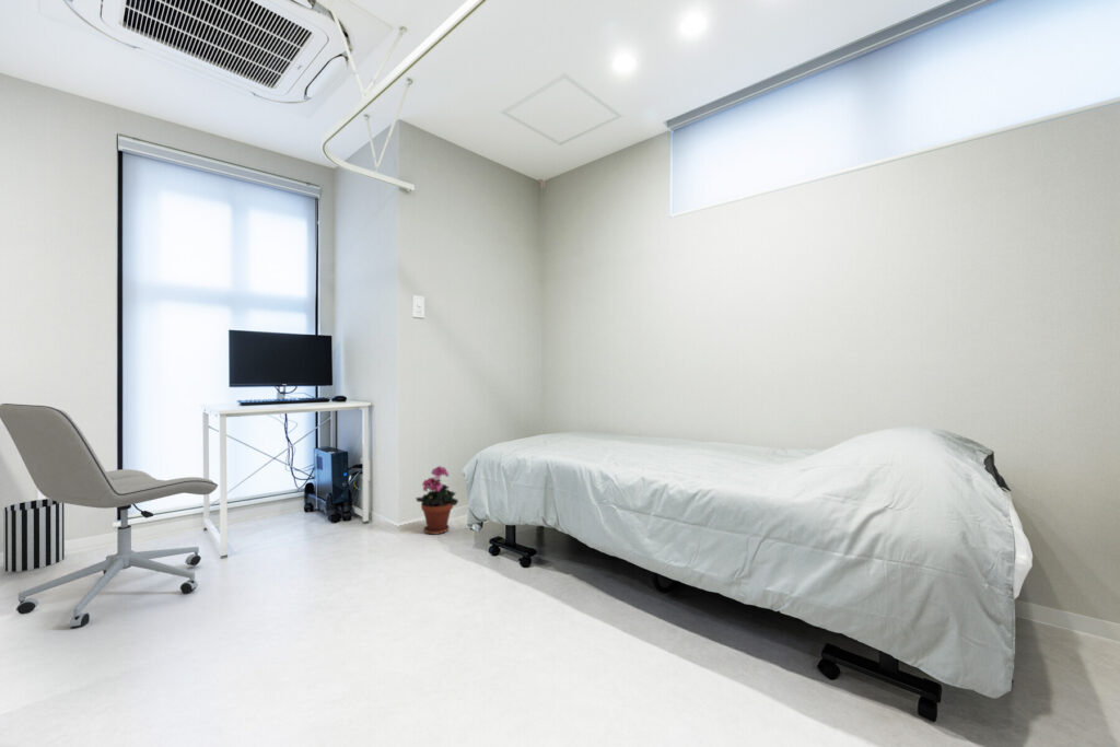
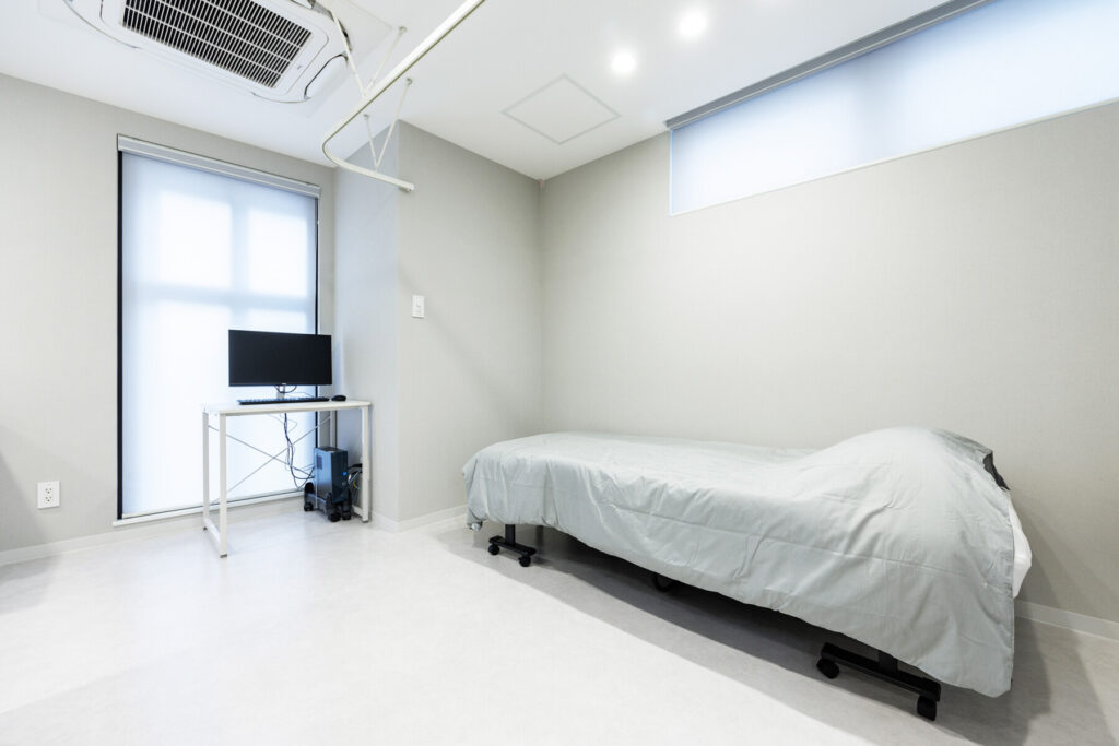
- office chair (121, 495)
- potted plant (436, 498)
- wastebasket (35, 533)
